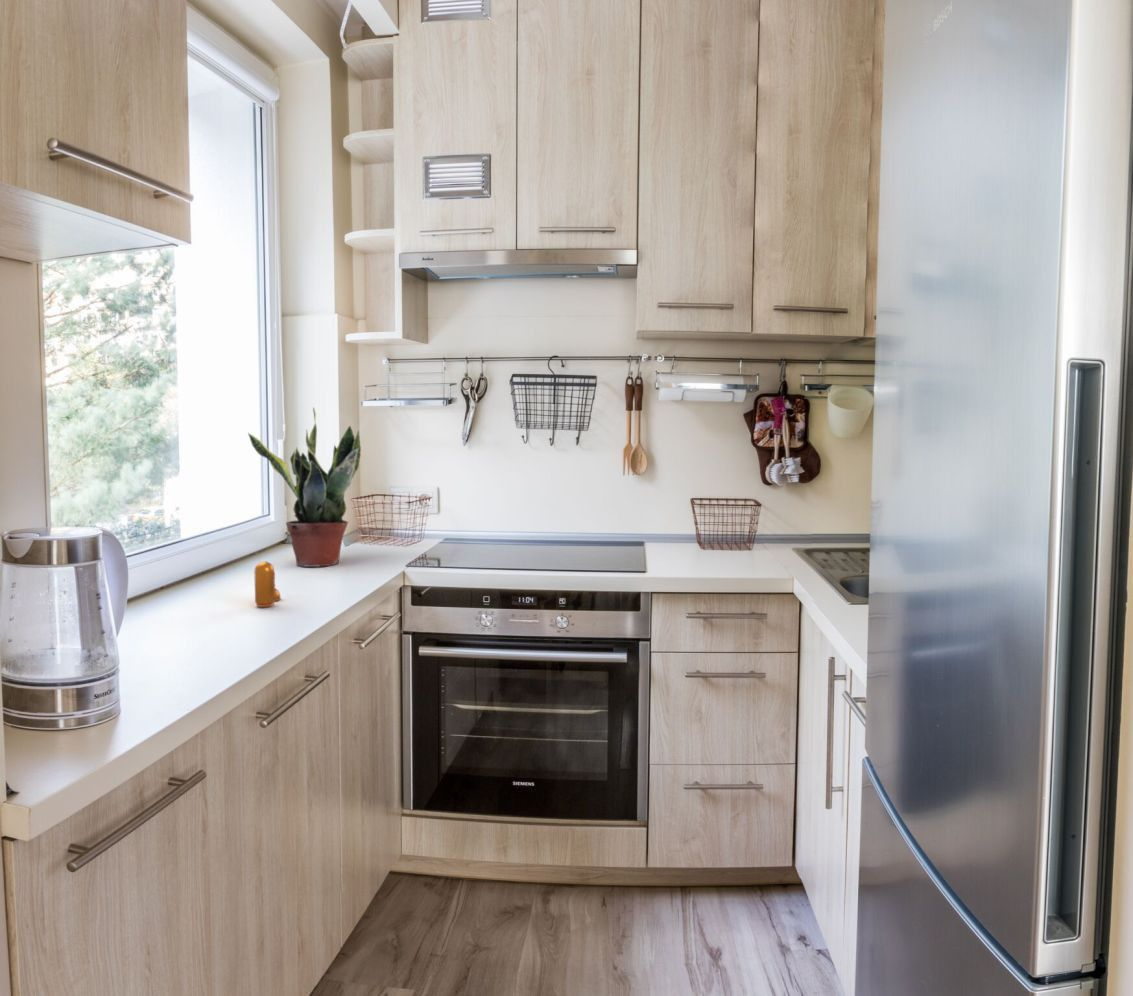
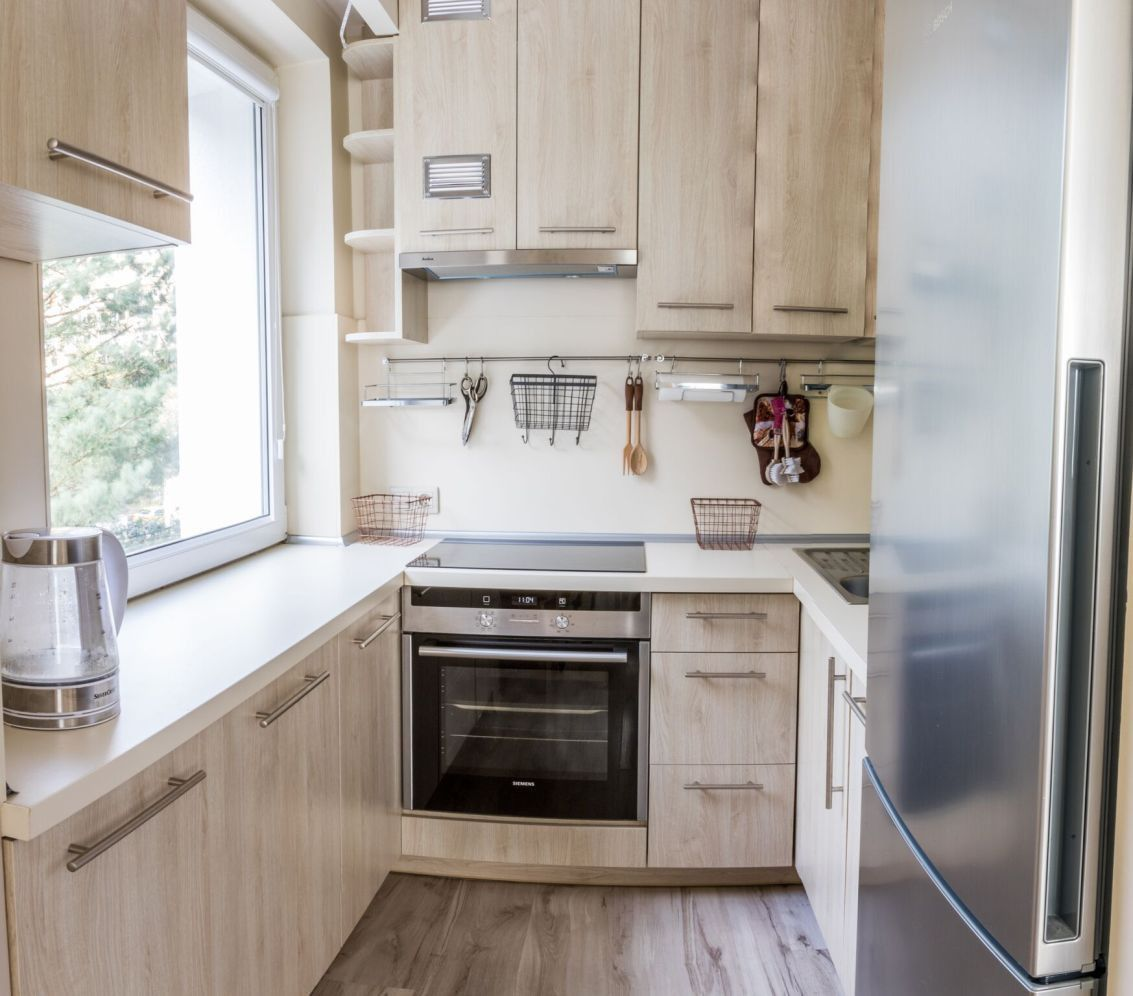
- pepper shaker (267, 581)
- potted plant (306, 485)
